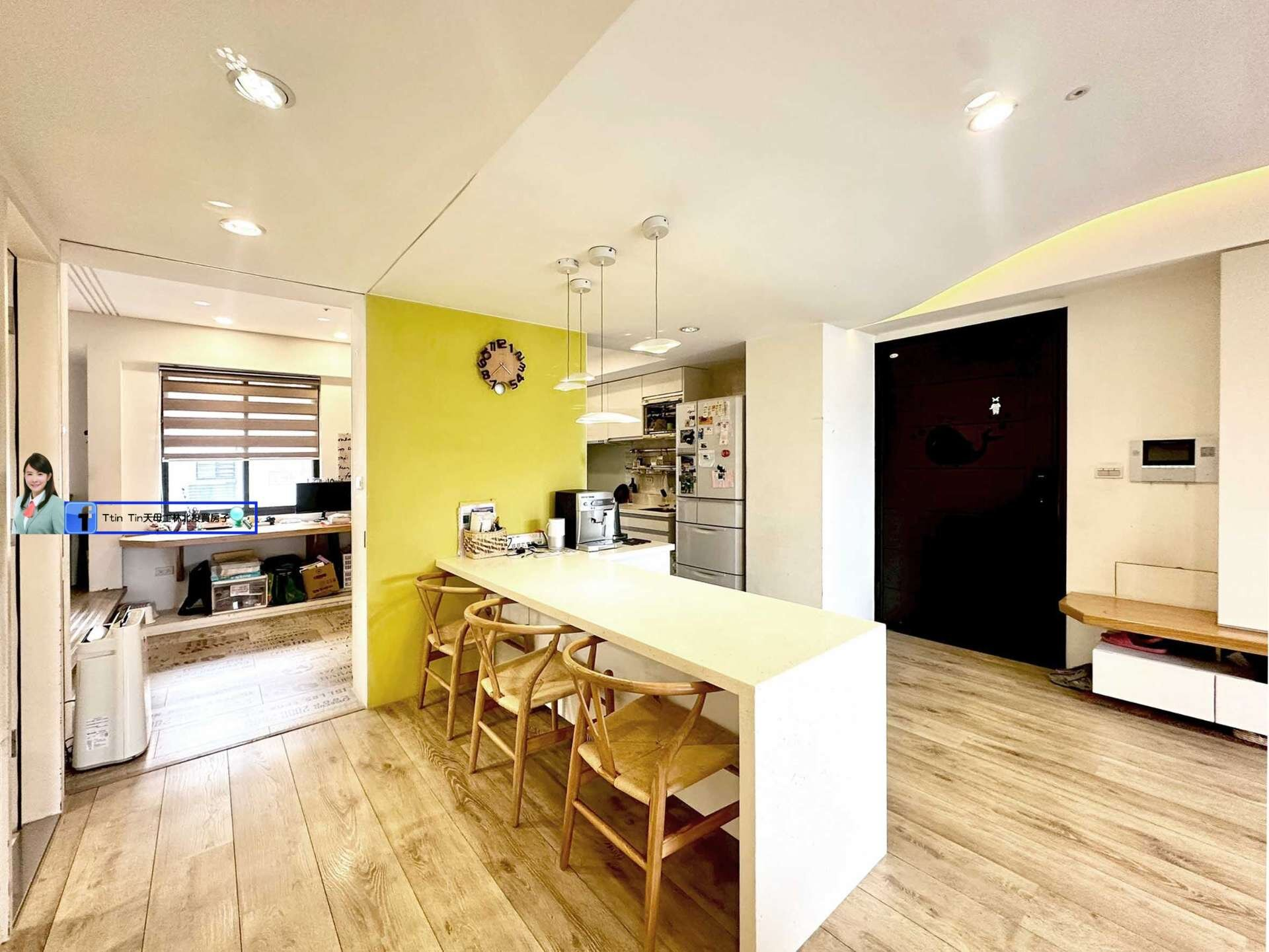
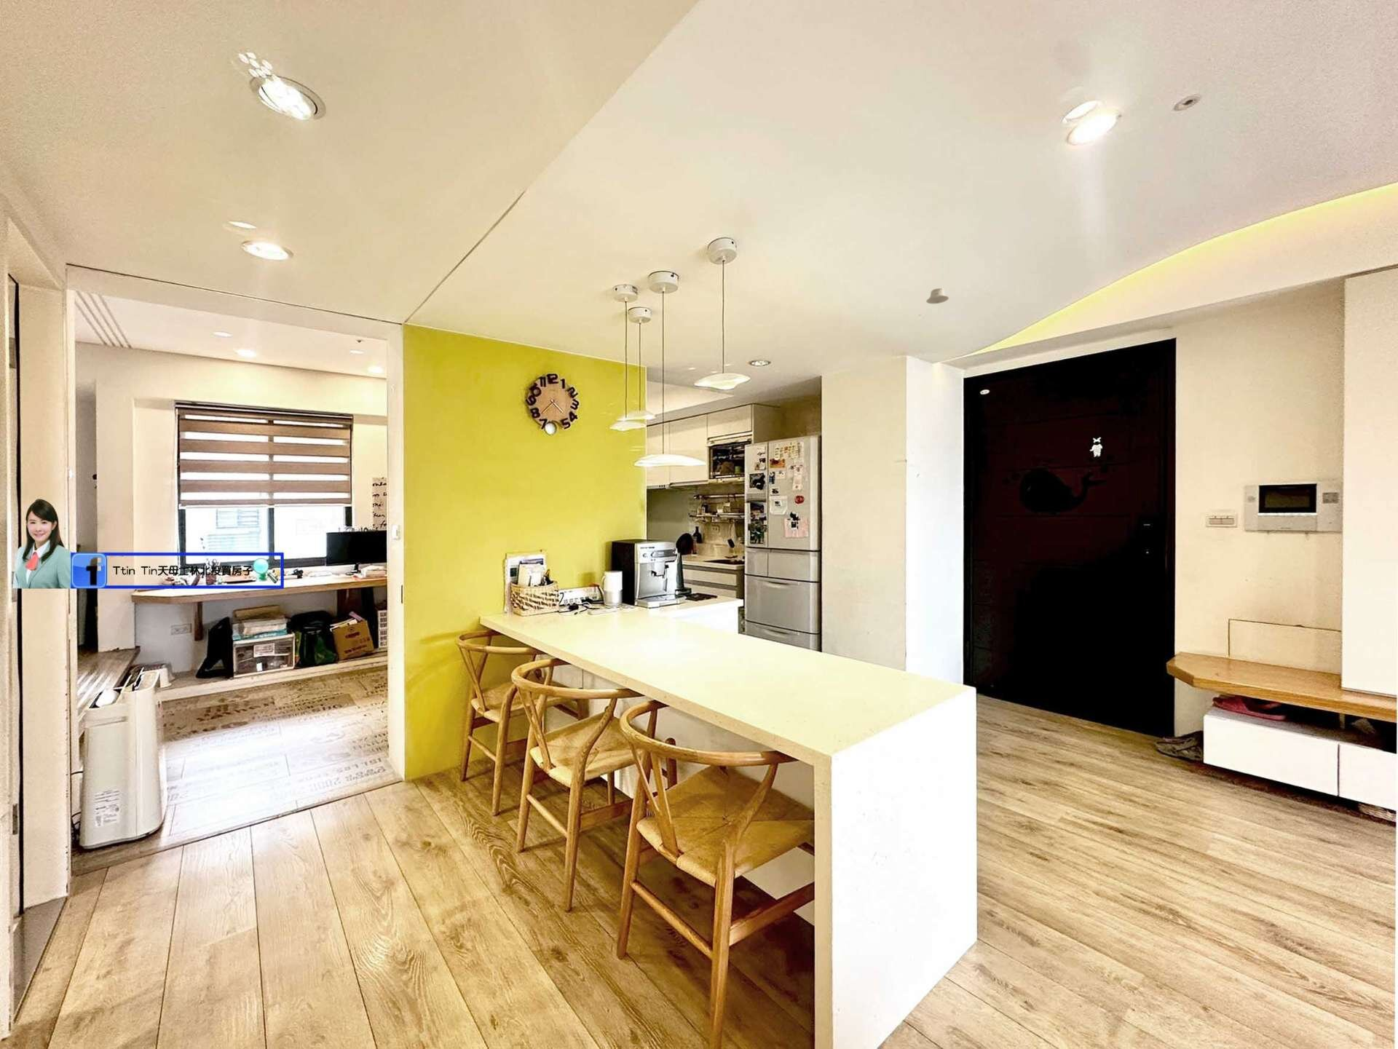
+ recessed light (938, 295)
